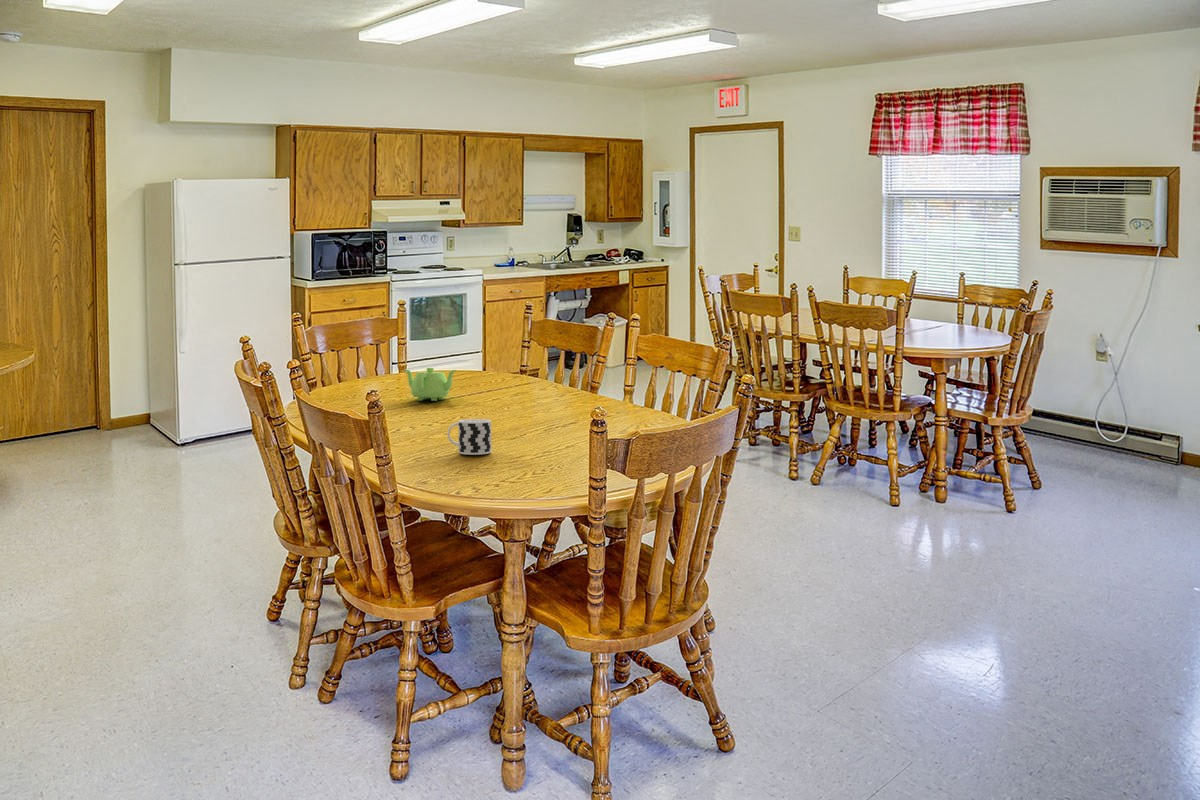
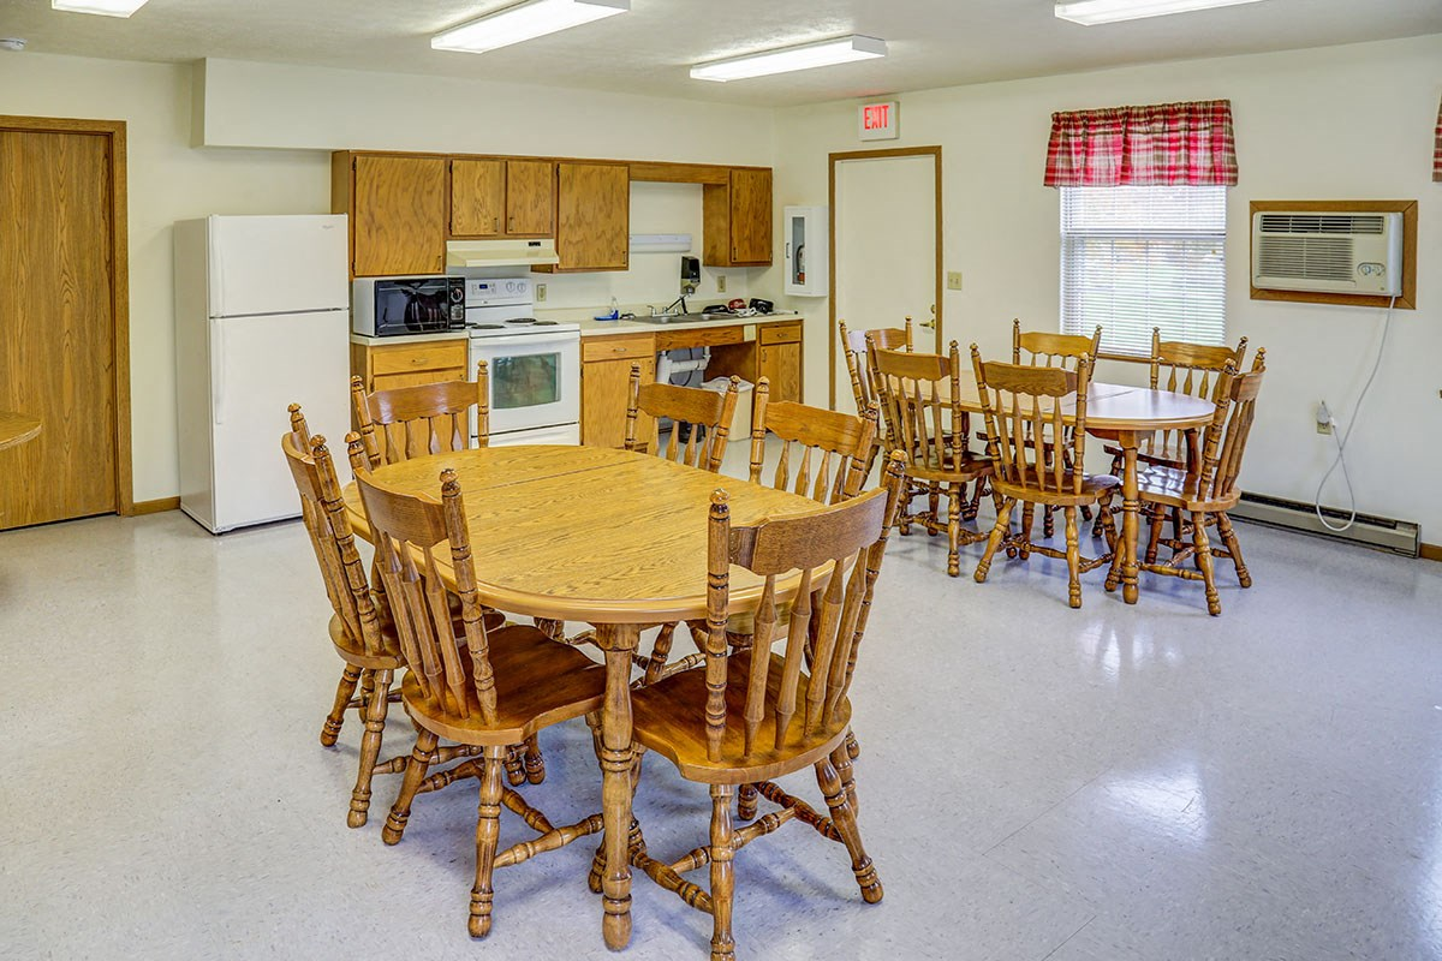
- teapot (430, 383)
- cup (469, 436)
